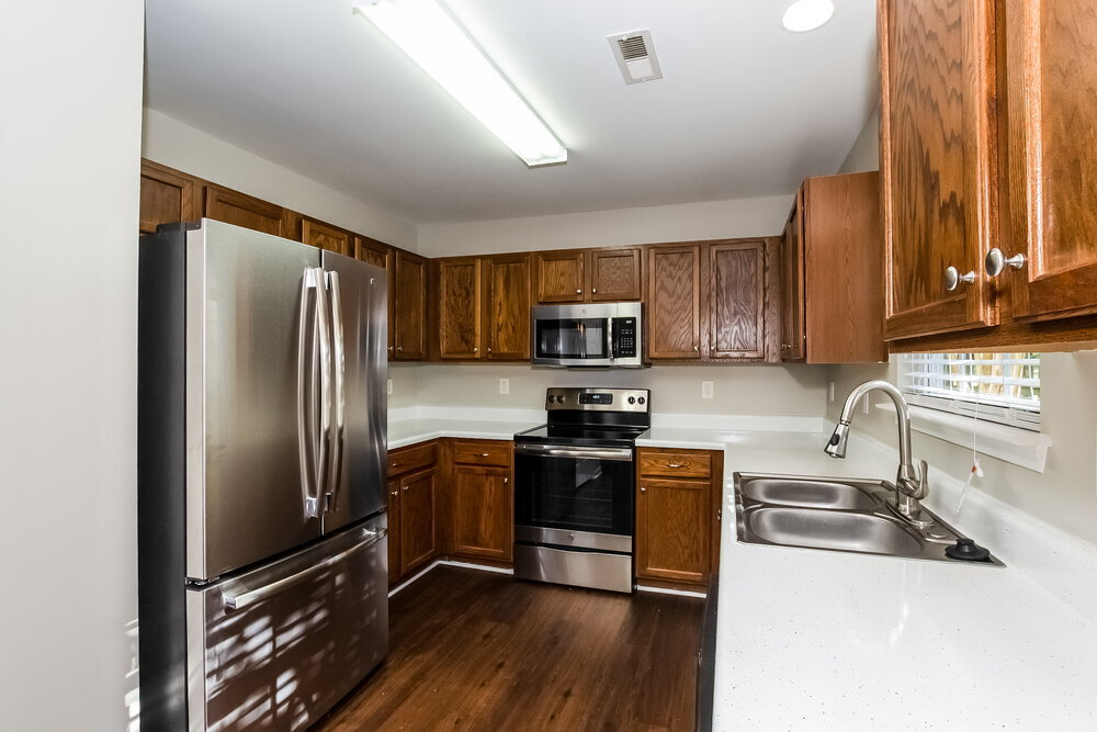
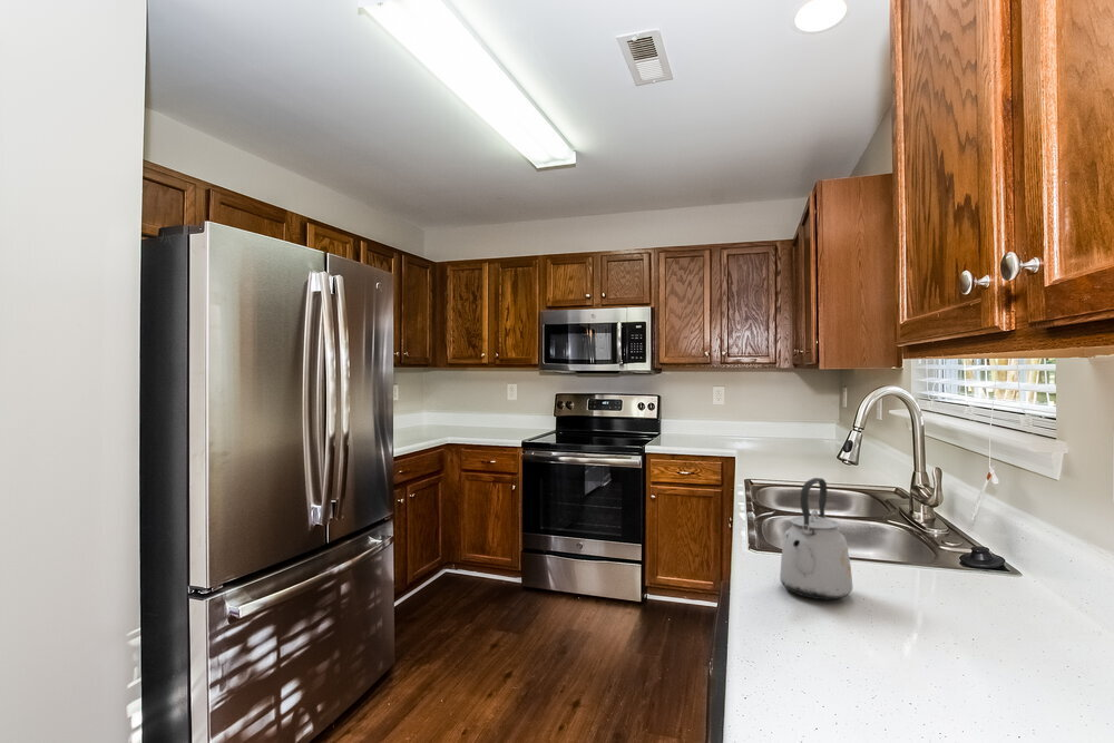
+ kettle (810, 538)
